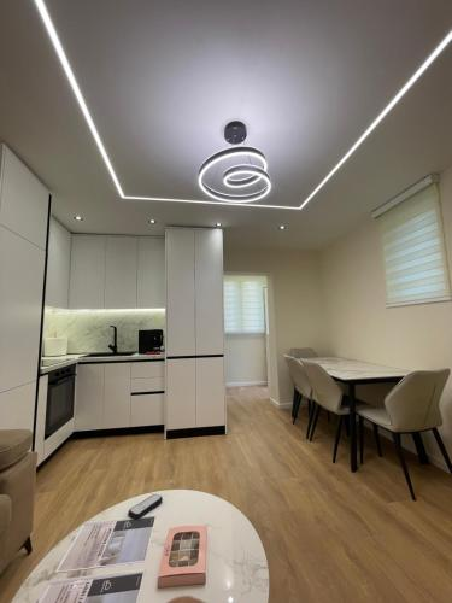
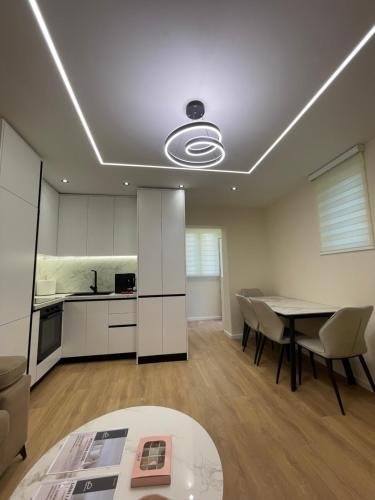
- remote control (146, 505)
